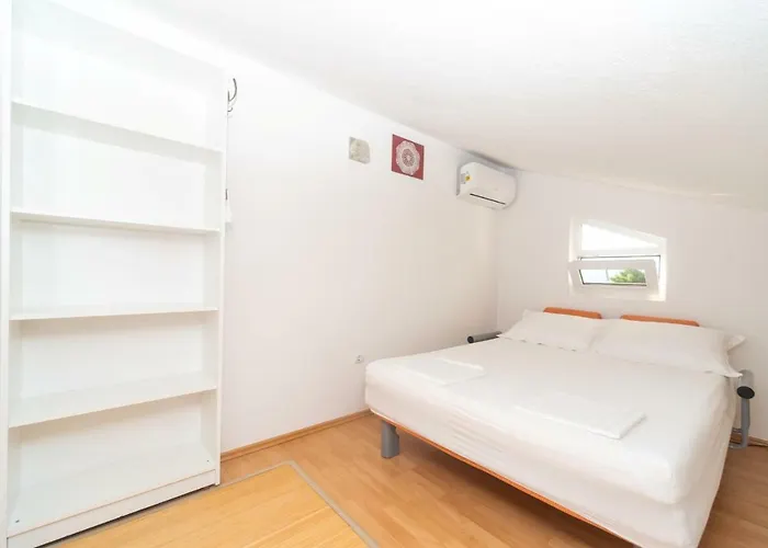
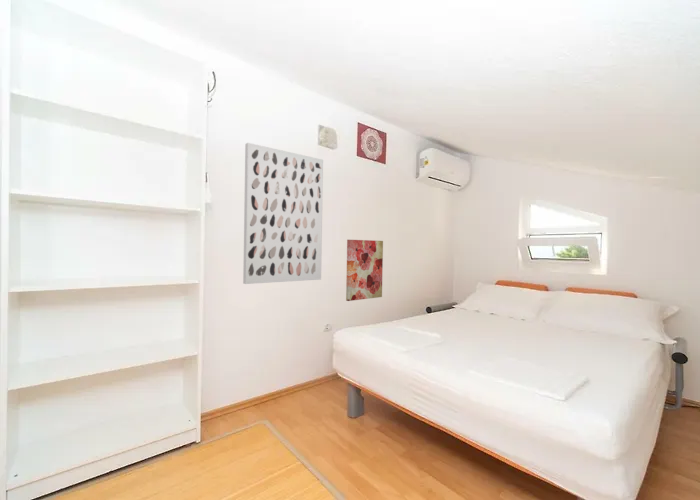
+ wall art (286, 216)
+ wall art (365, 269)
